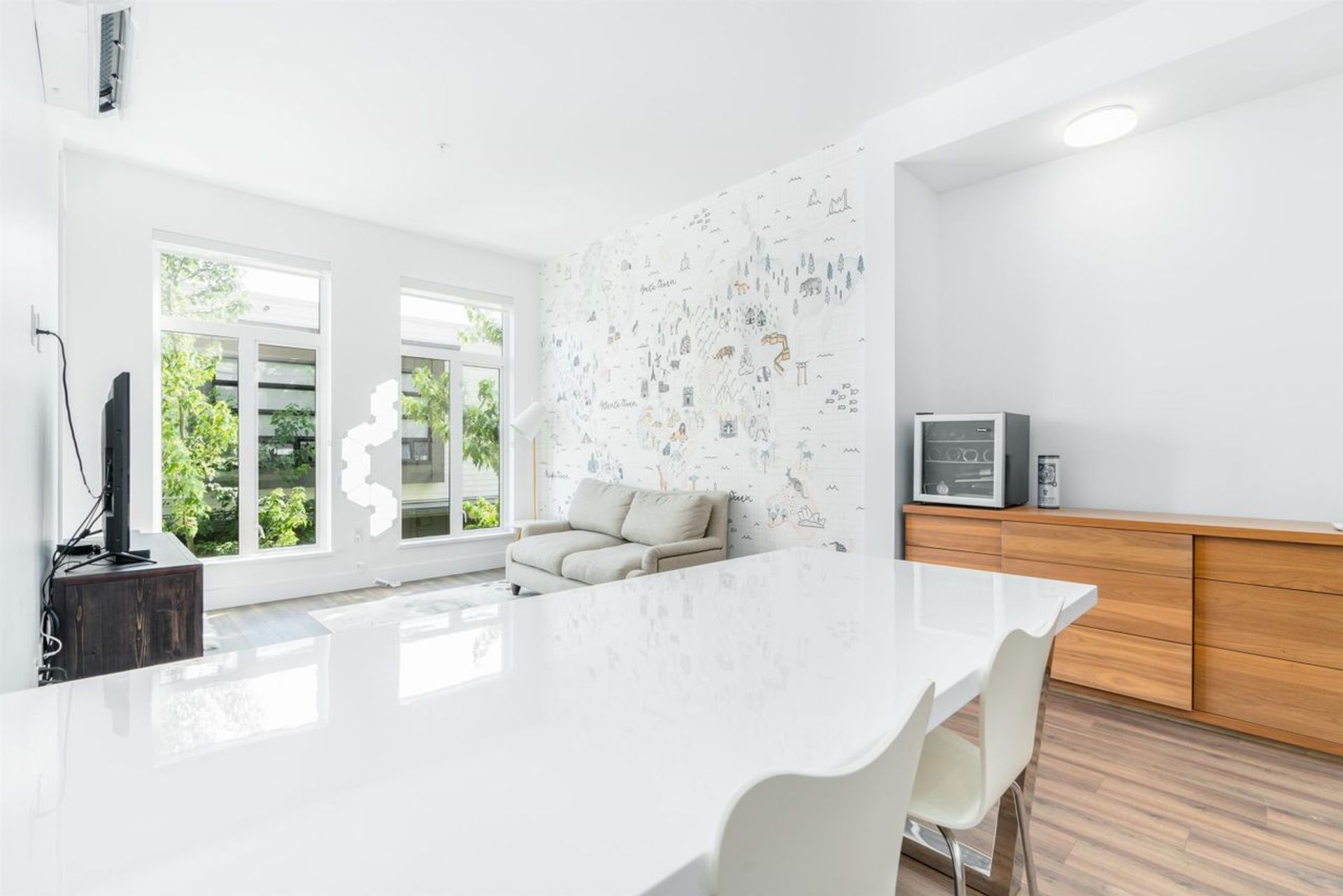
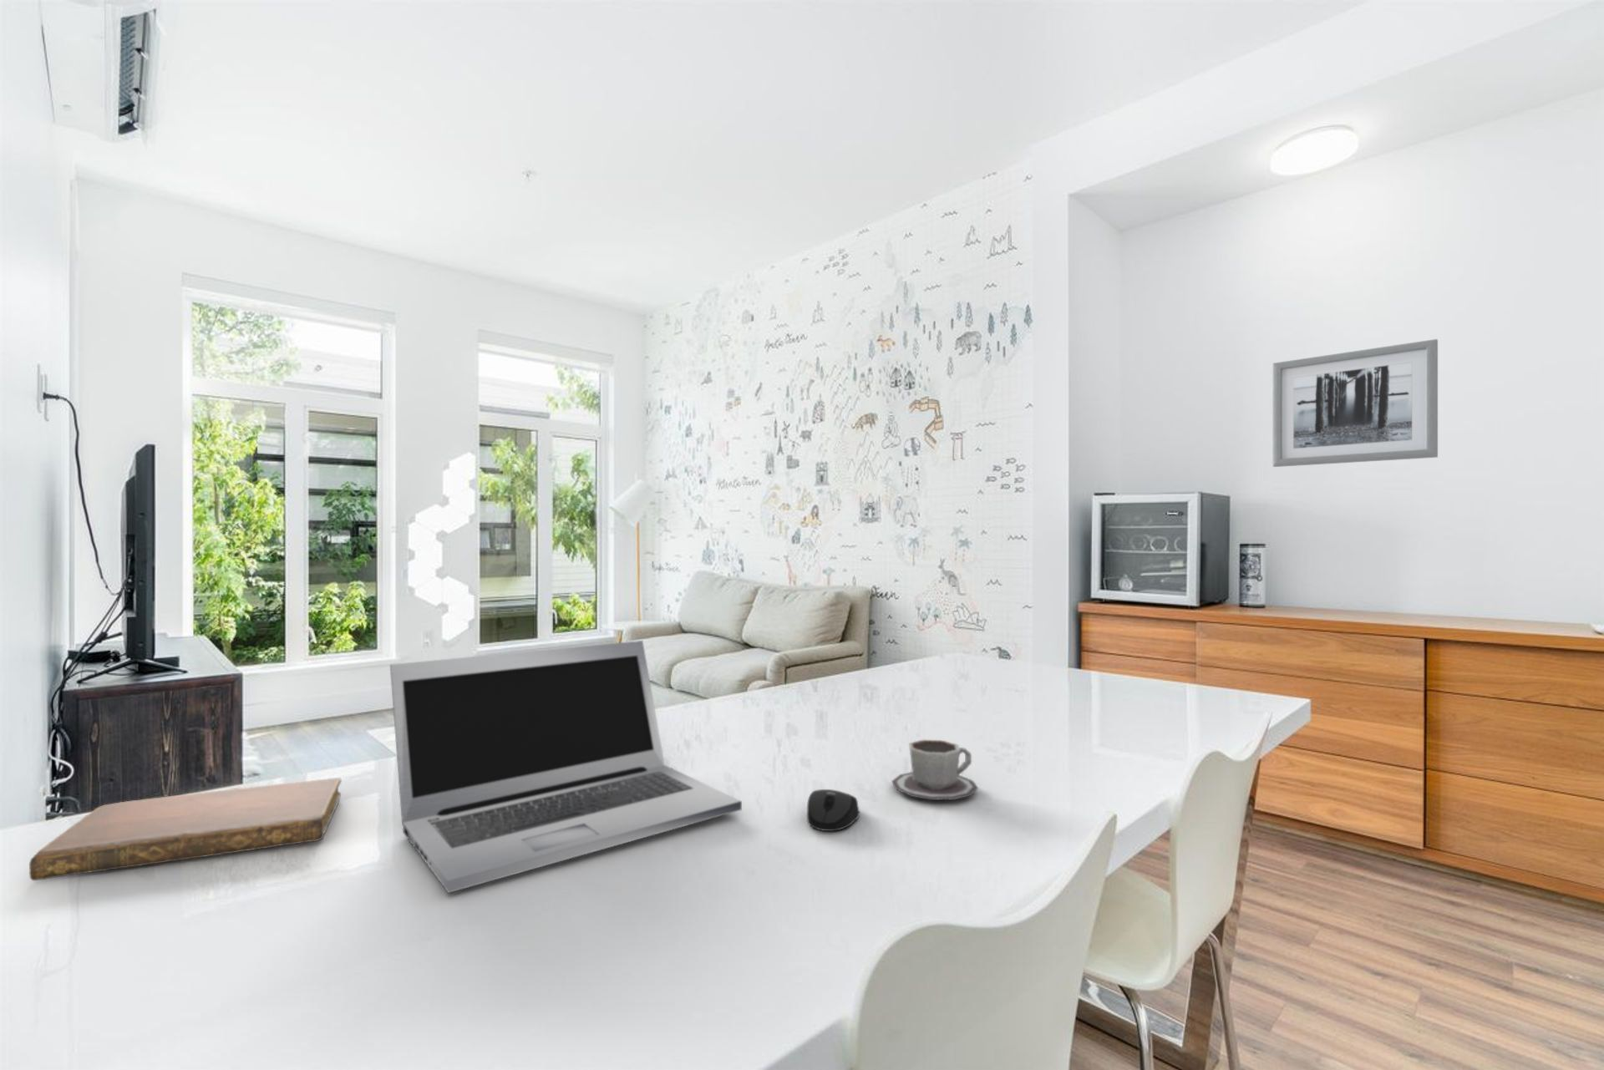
+ cup (934, 768)
+ notebook (208, 822)
+ mouse (834, 805)
+ laptop (566, 739)
+ wall art (1350, 407)
